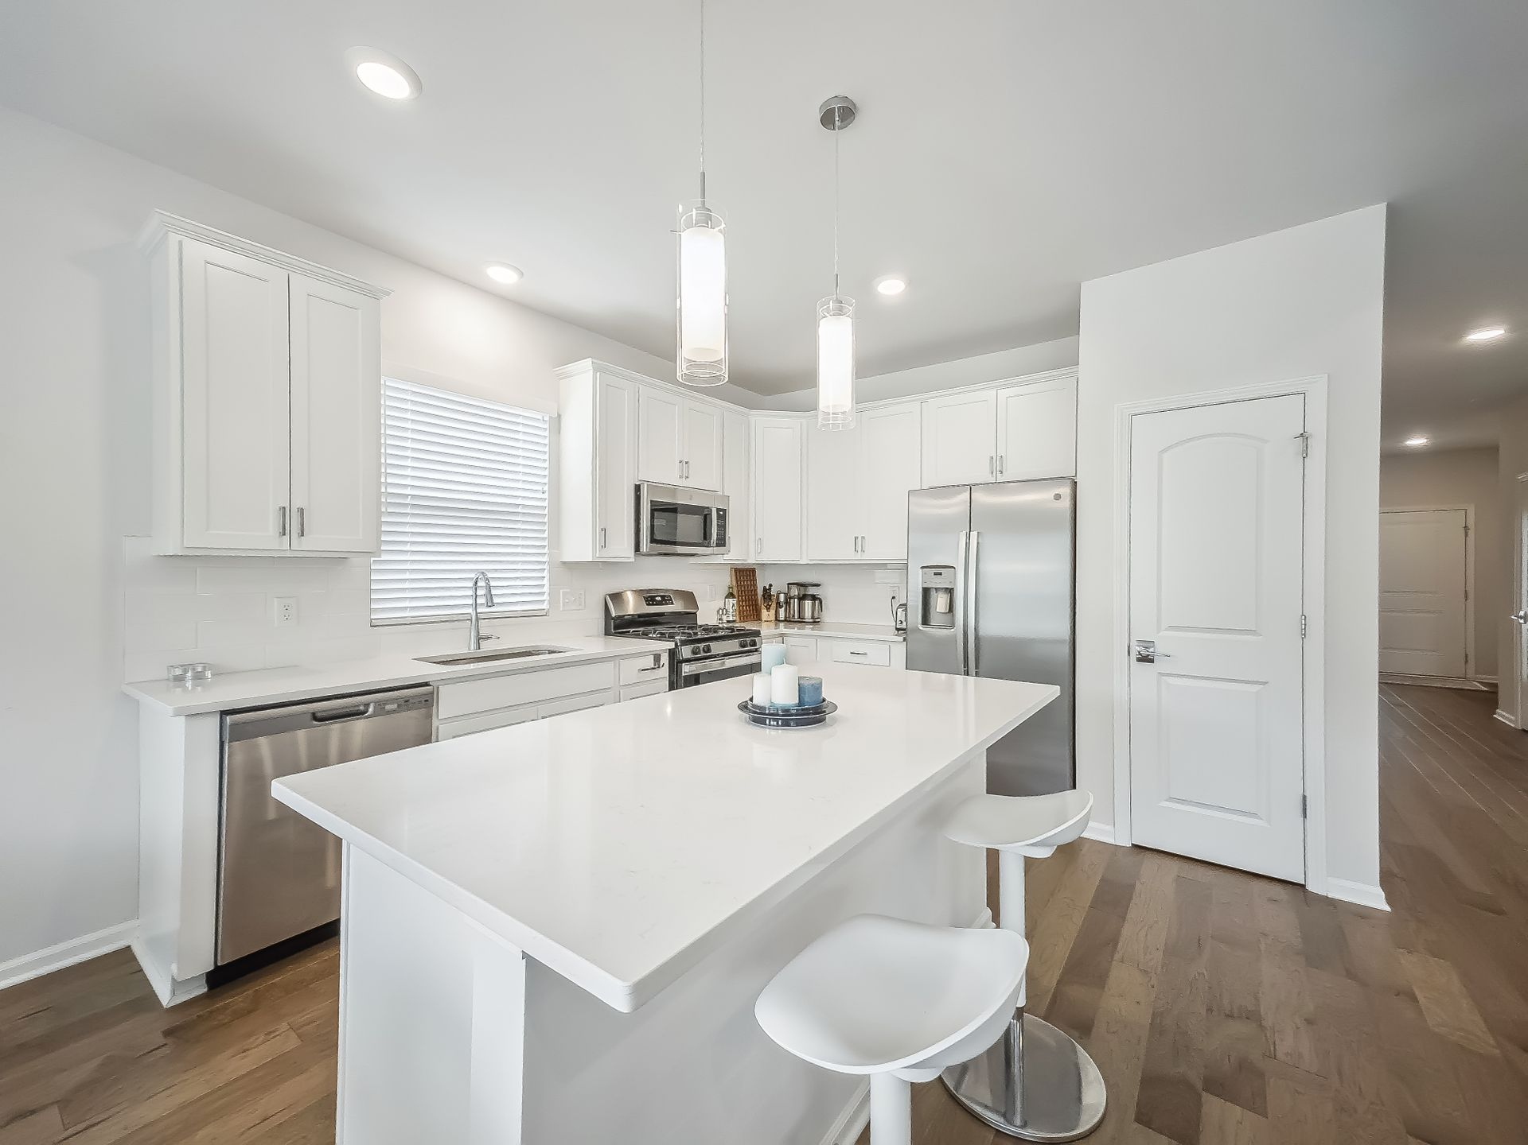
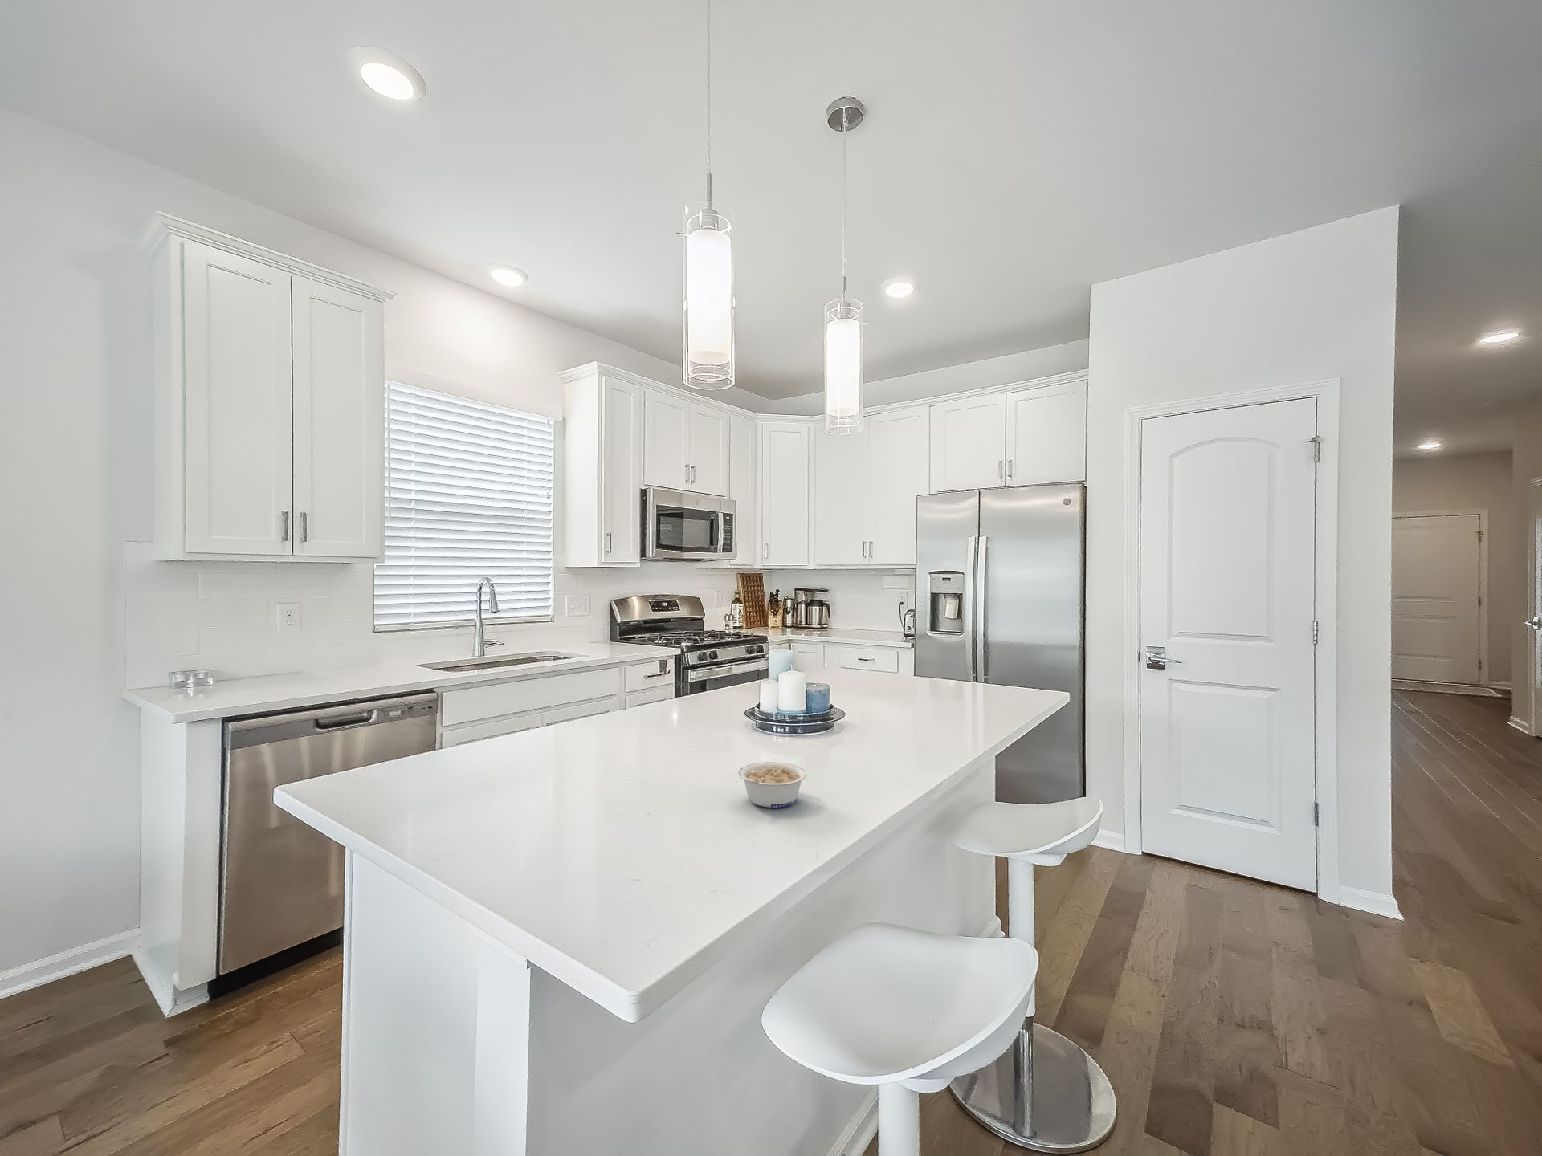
+ legume (772, 783)
